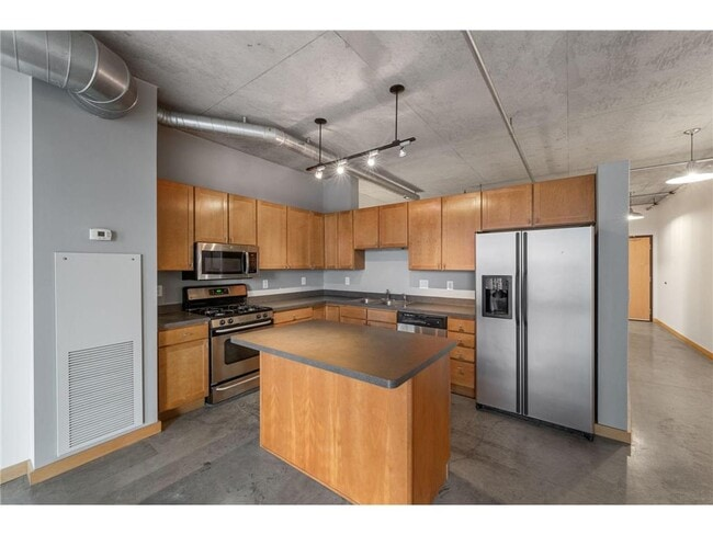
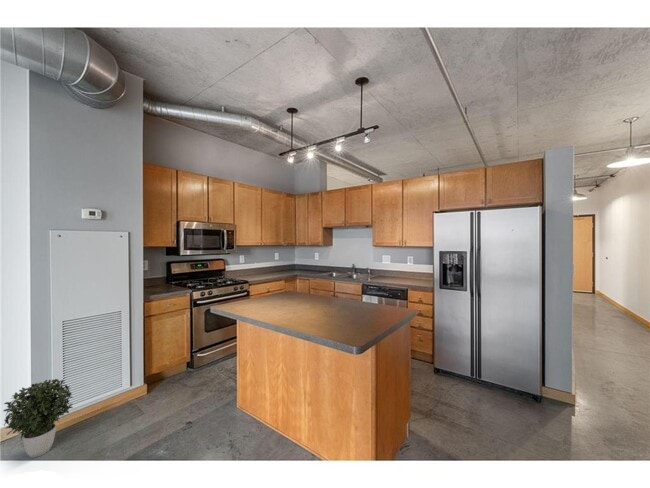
+ potted plant (41, 416)
